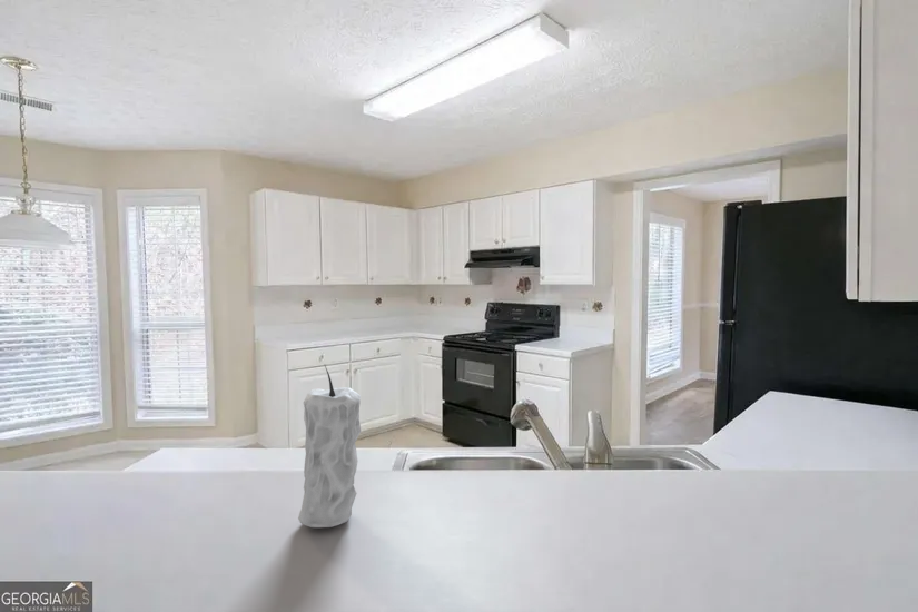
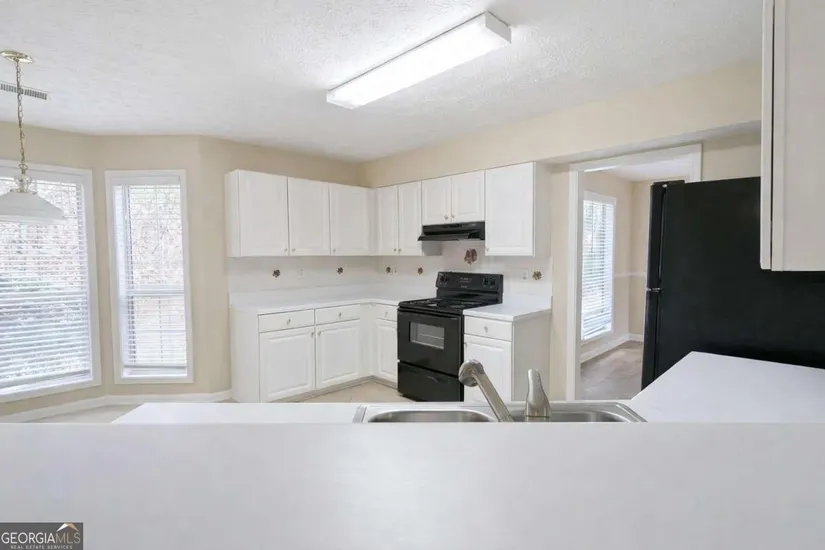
- candle (330, 440)
